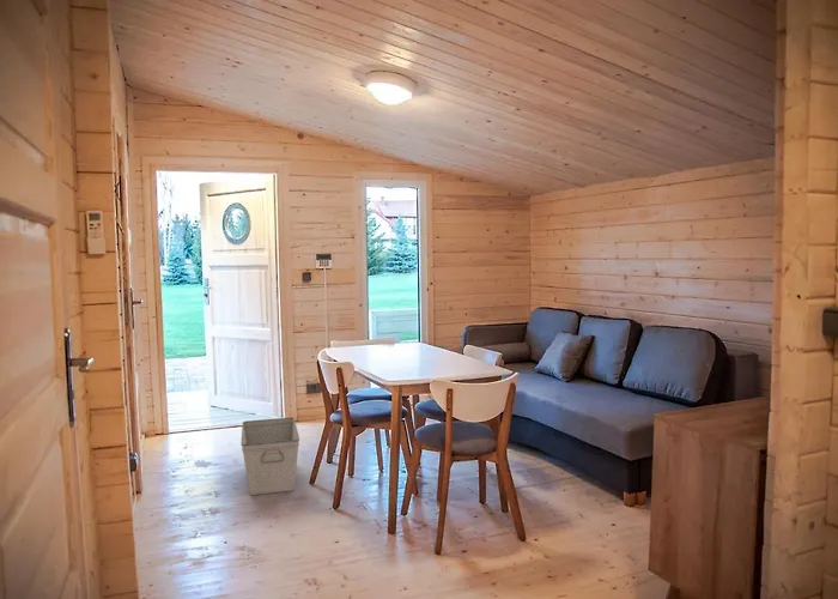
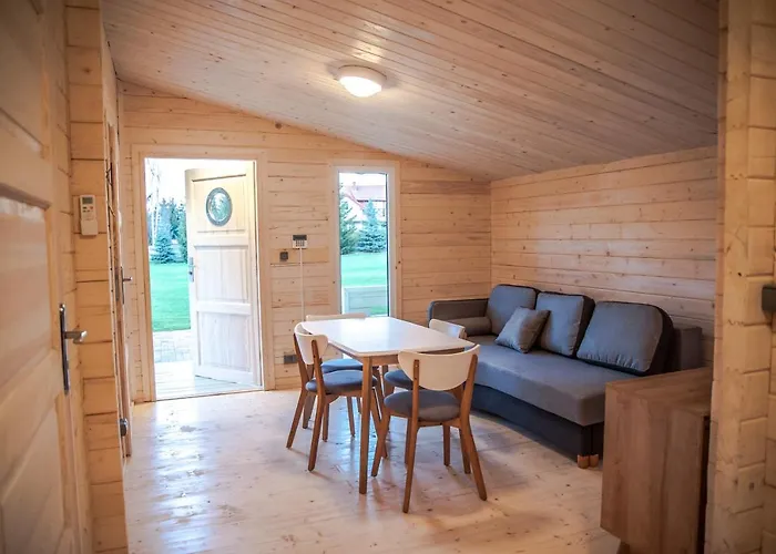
- storage bin (269, 453)
